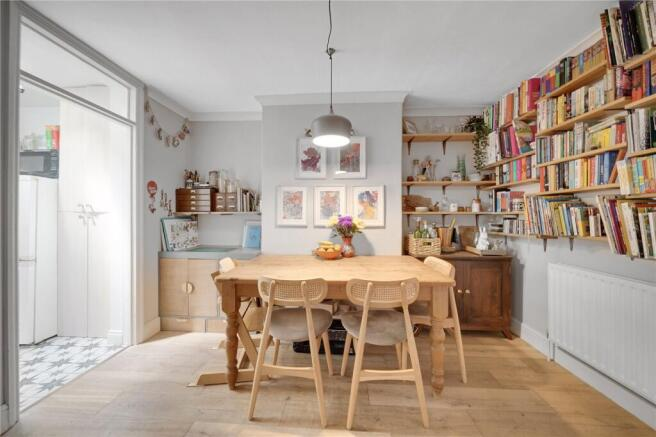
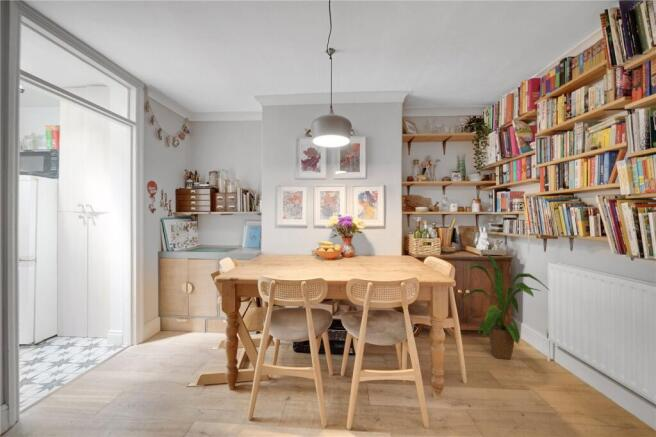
+ house plant (502, 307)
